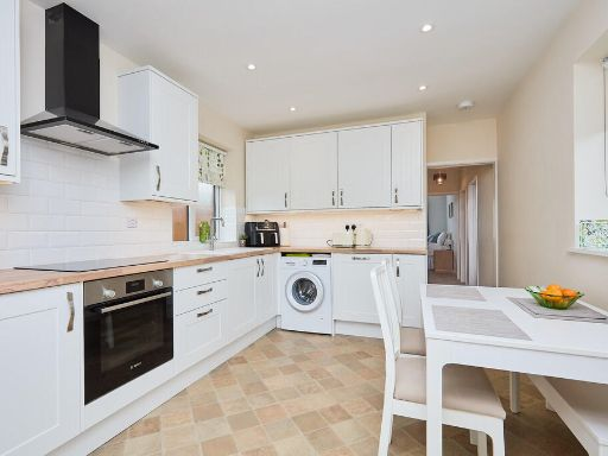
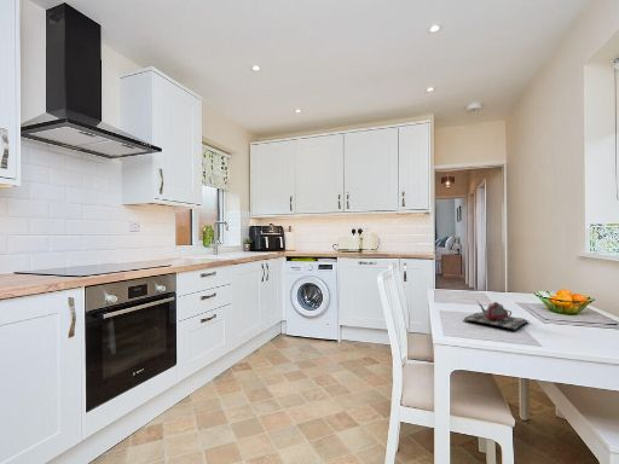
+ teapot (496, 312)
